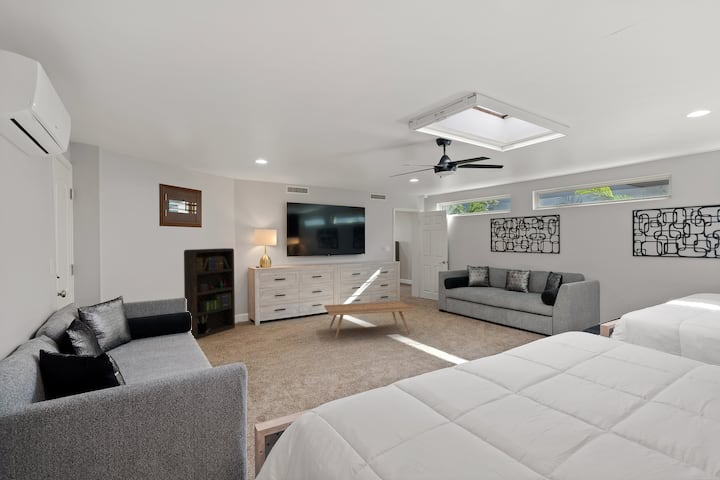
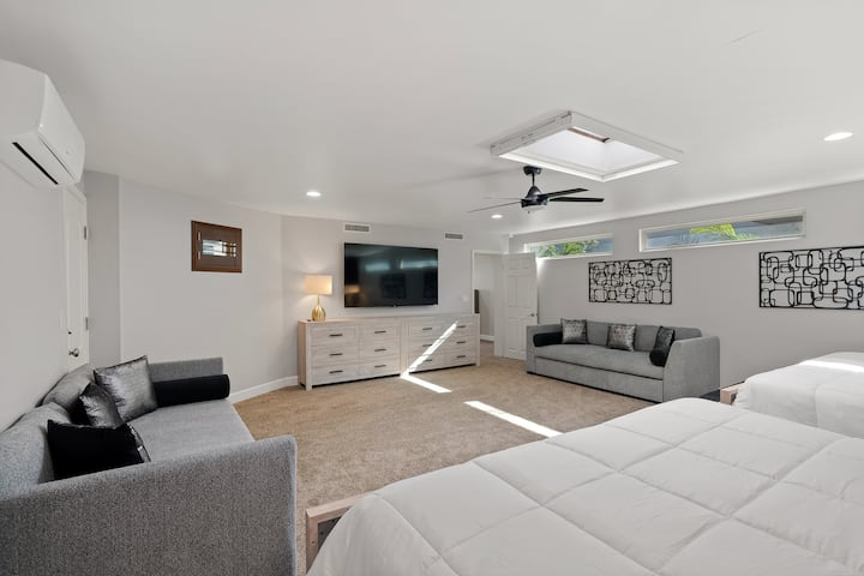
- bookcase (210, 290)
- coffee table (366, 313)
